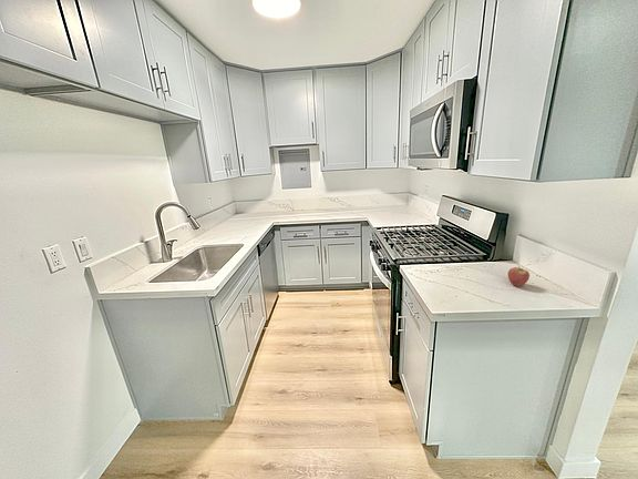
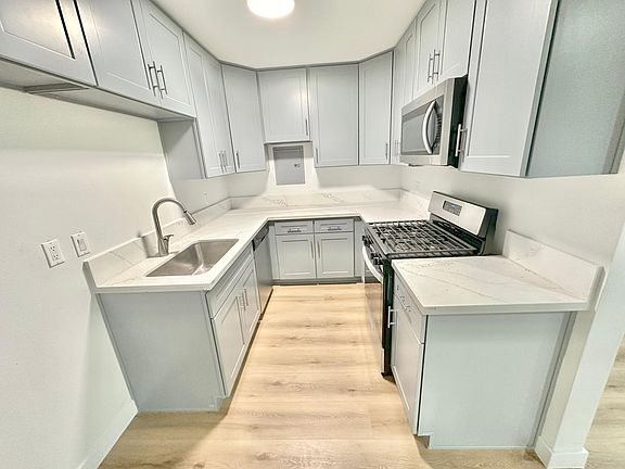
- fruit (518, 275)
